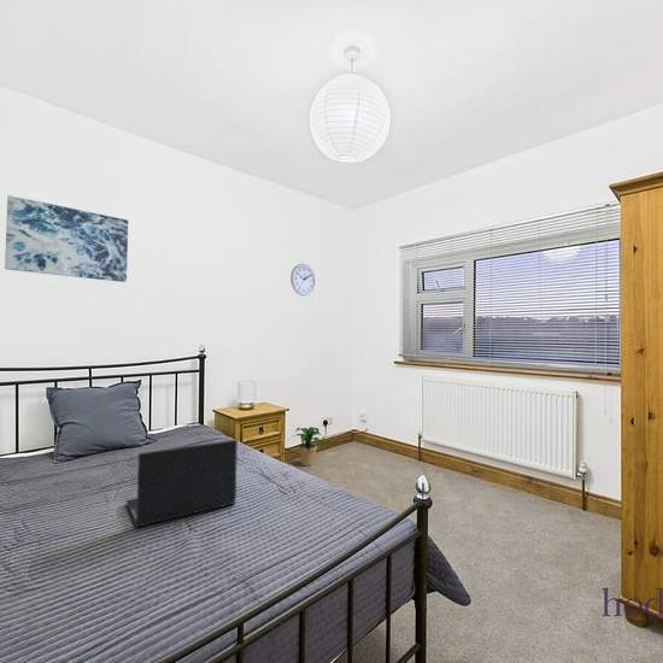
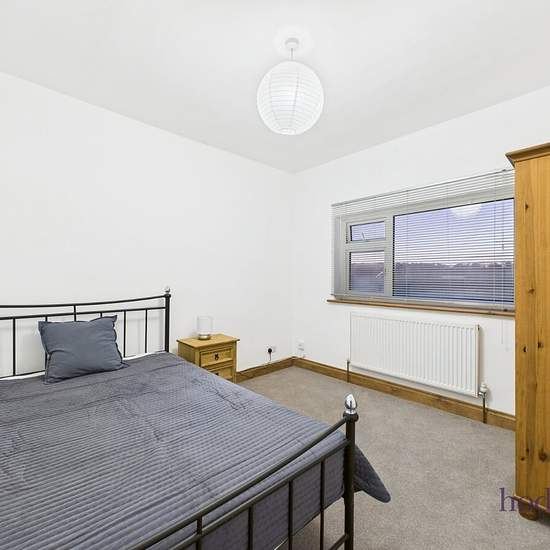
- potted plant (307, 446)
- wall art (71, 242)
- laptop (182, 471)
- wall clock (304, 280)
